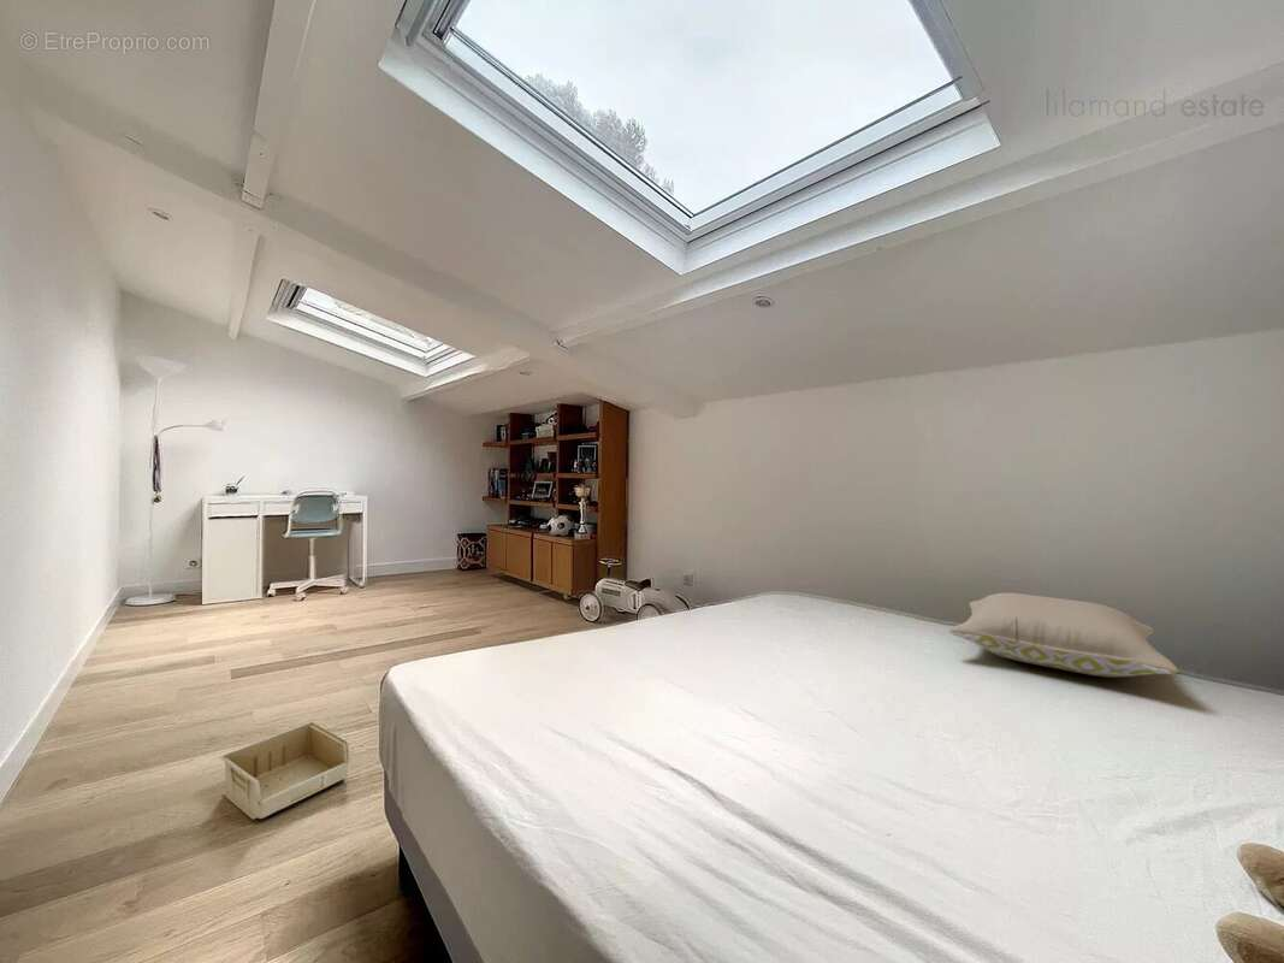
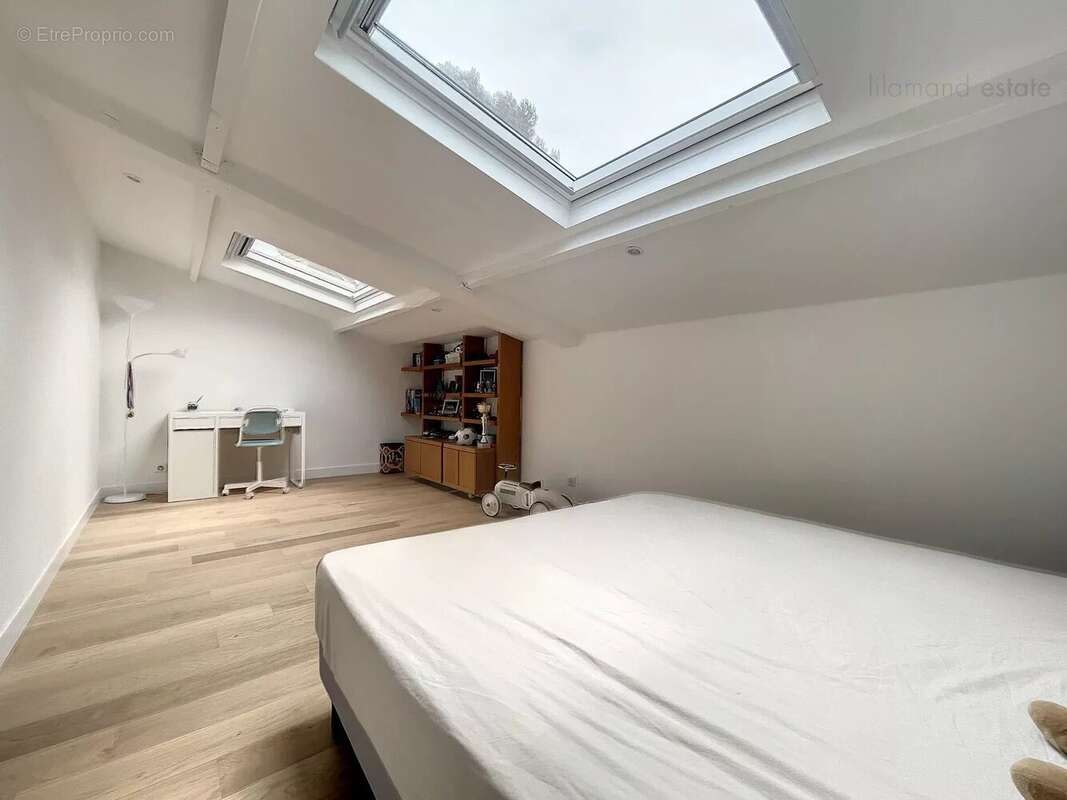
- storage bin (286, 767)
- pillow (1051, 630)
